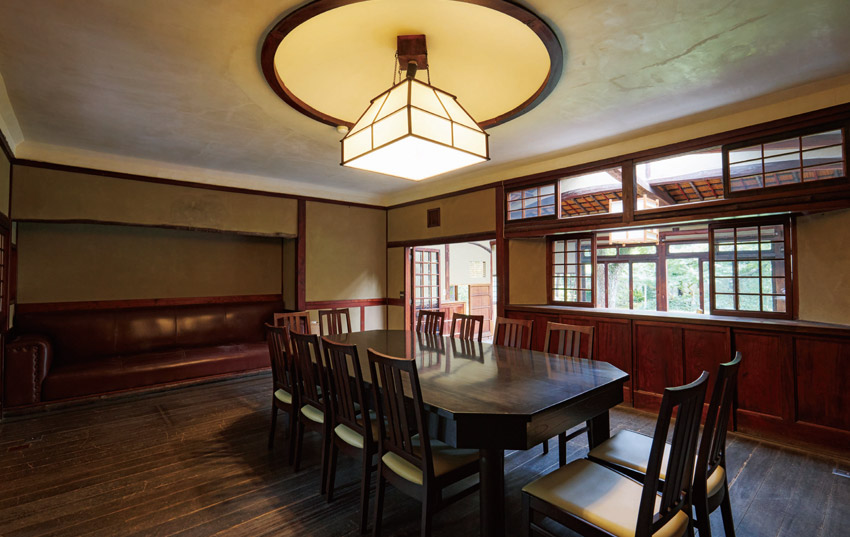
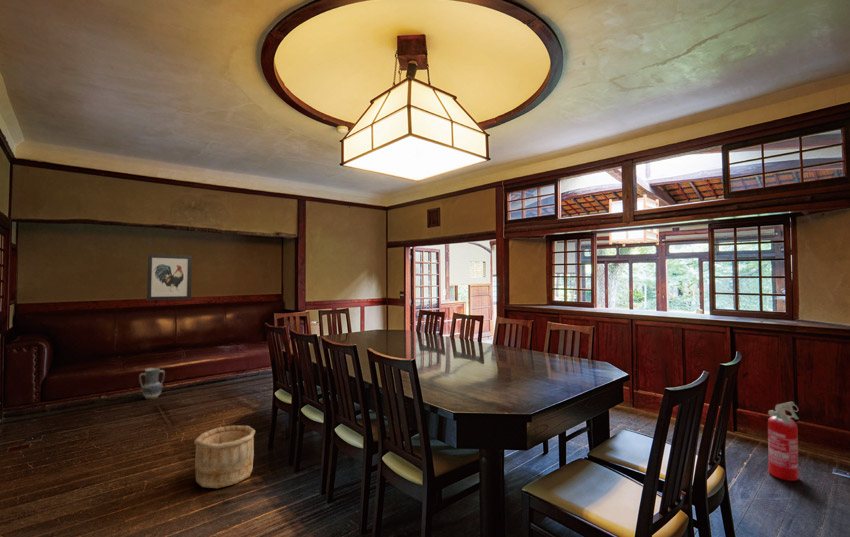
+ wall art (170, 277)
+ vase (152, 383)
+ wooden bucket (225, 455)
+ fire extinguisher (785, 438)
